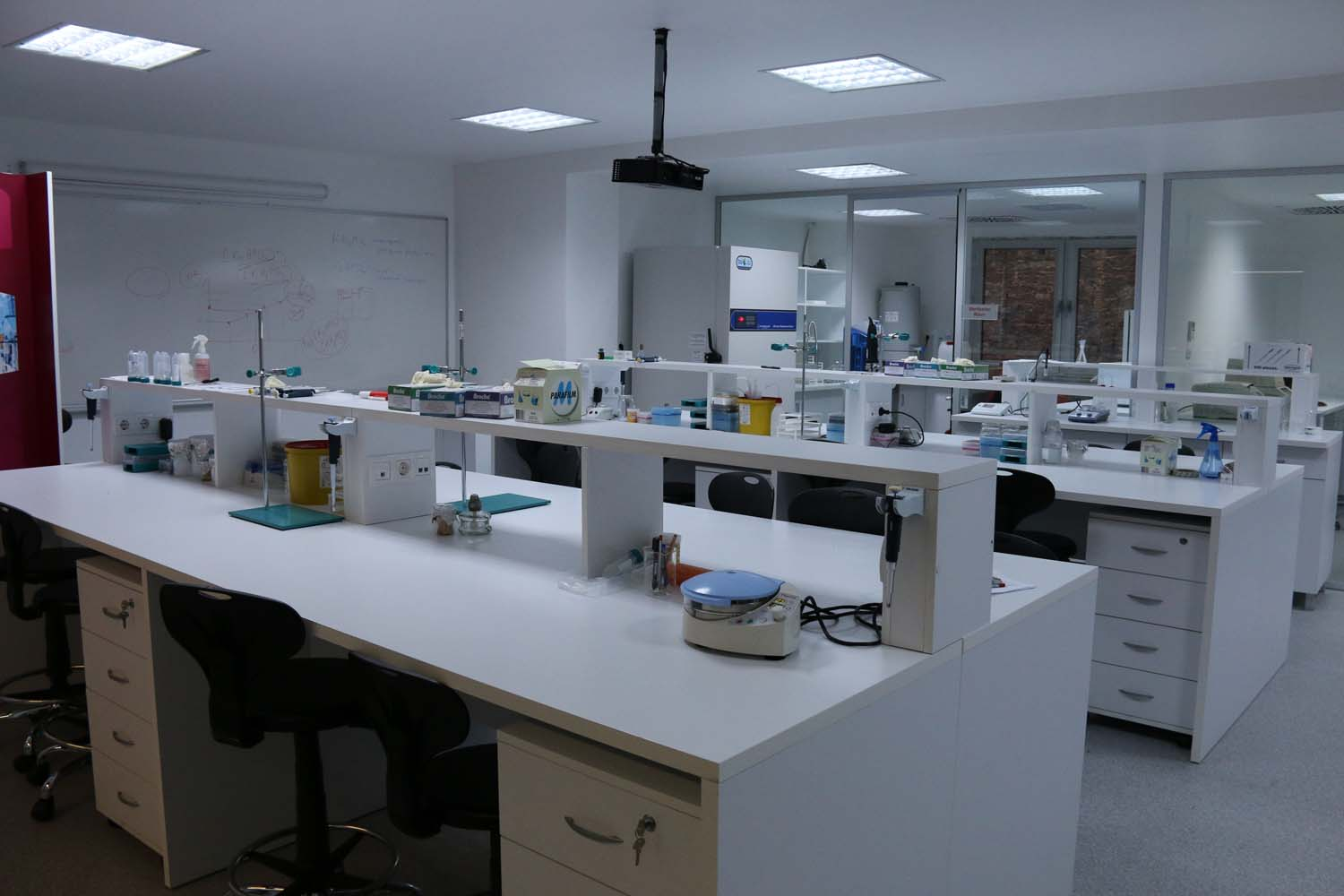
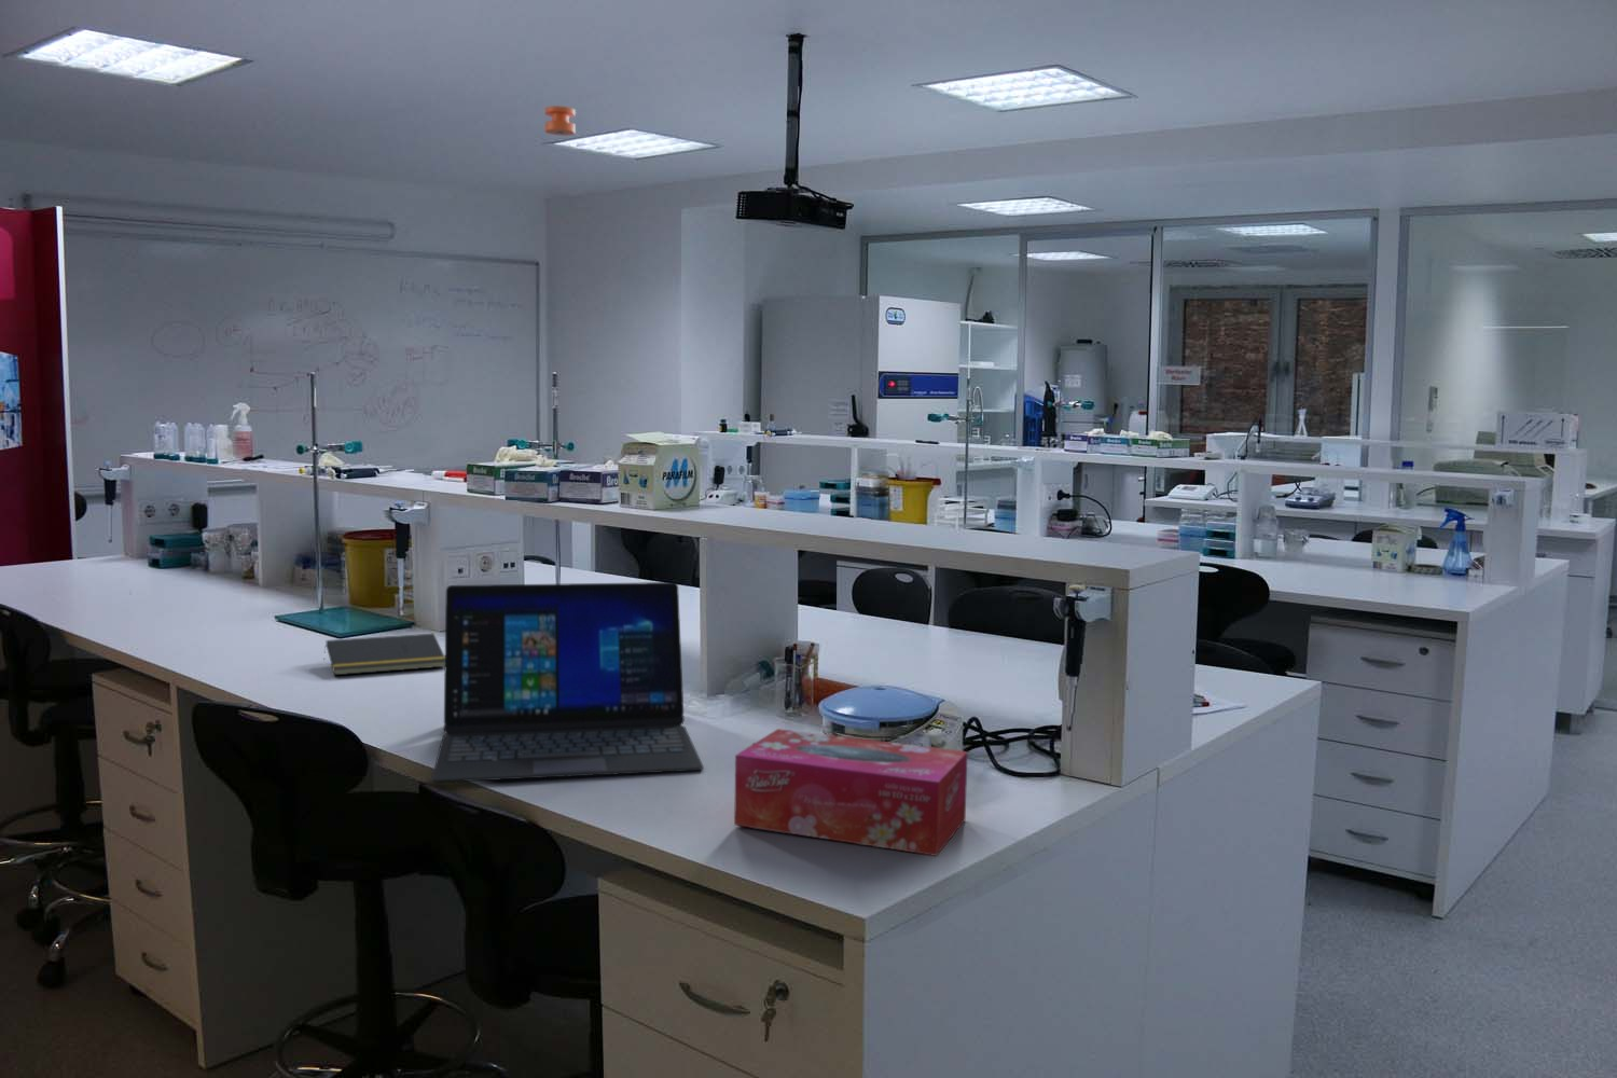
+ notepad (386, 653)
+ tissue box (852, 788)
+ laptop (567, 671)
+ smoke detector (559, 120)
